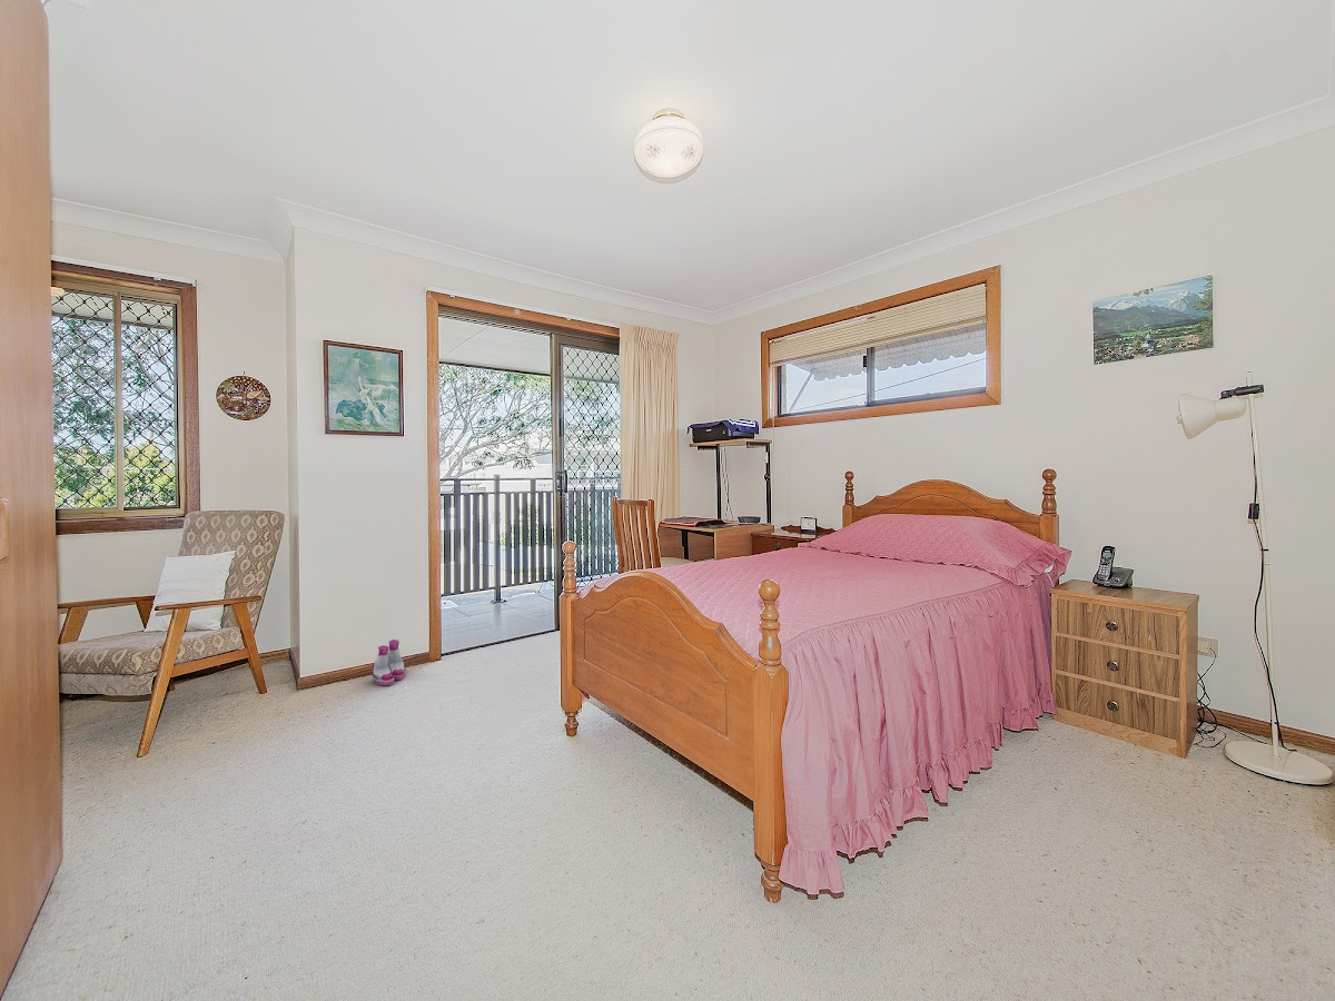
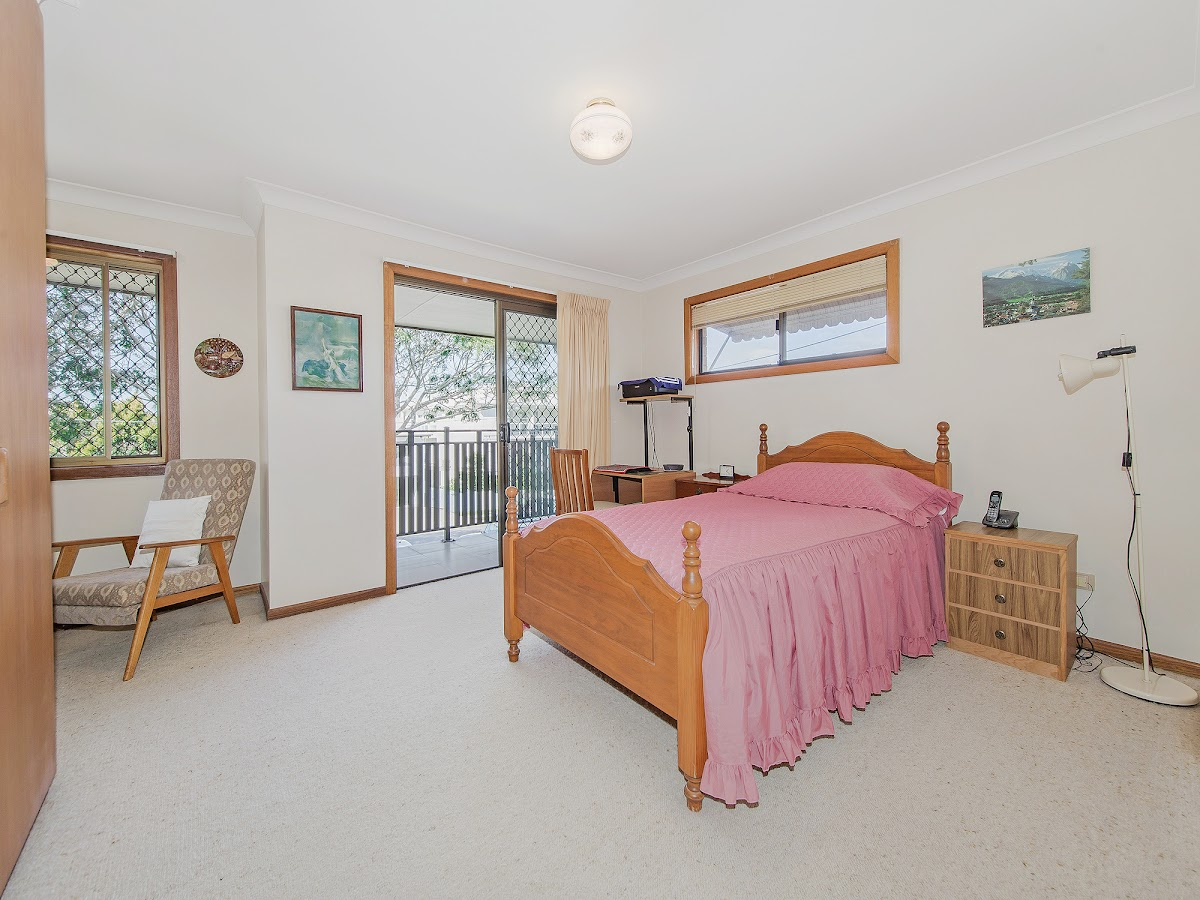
- boots (389, 660)
